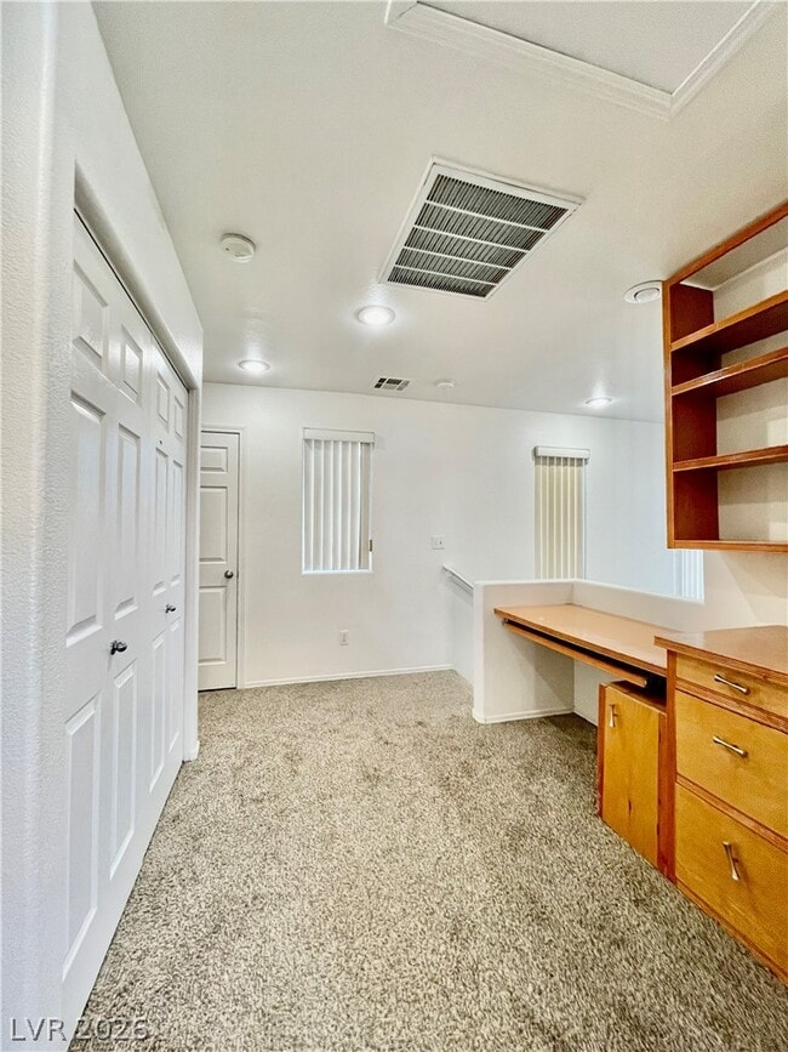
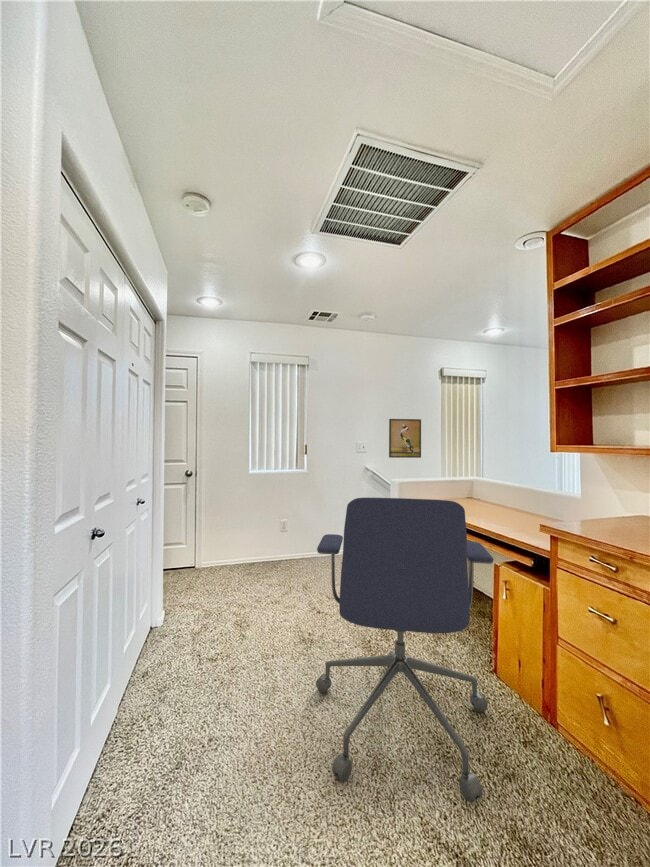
+ office chair (399, 600)
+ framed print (405, 438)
